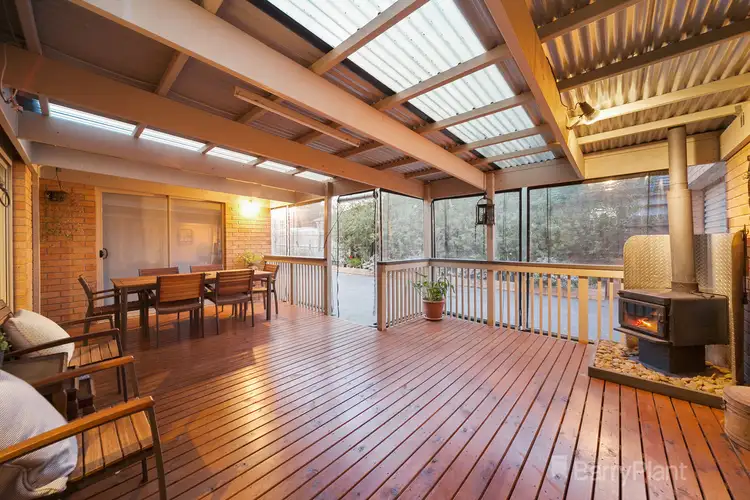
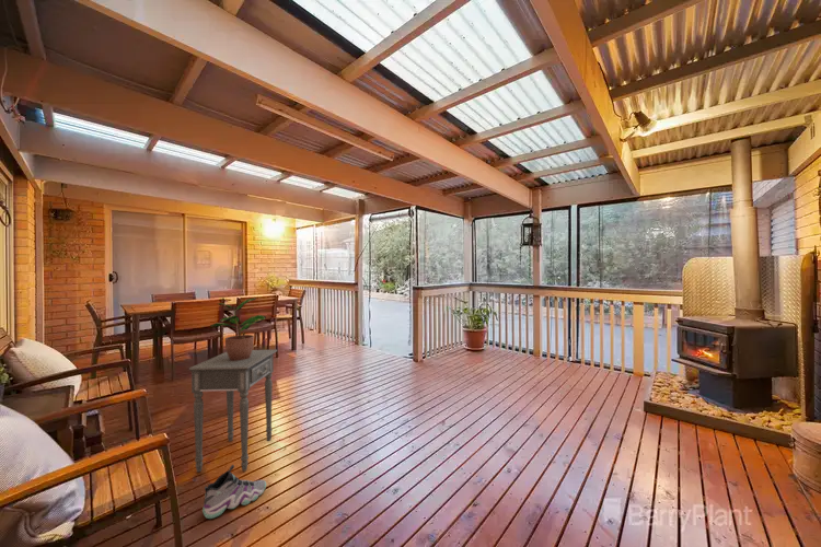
+ potted plant (238, 327)
+ sneaker (236, 482)
+ side table (240, 406)
